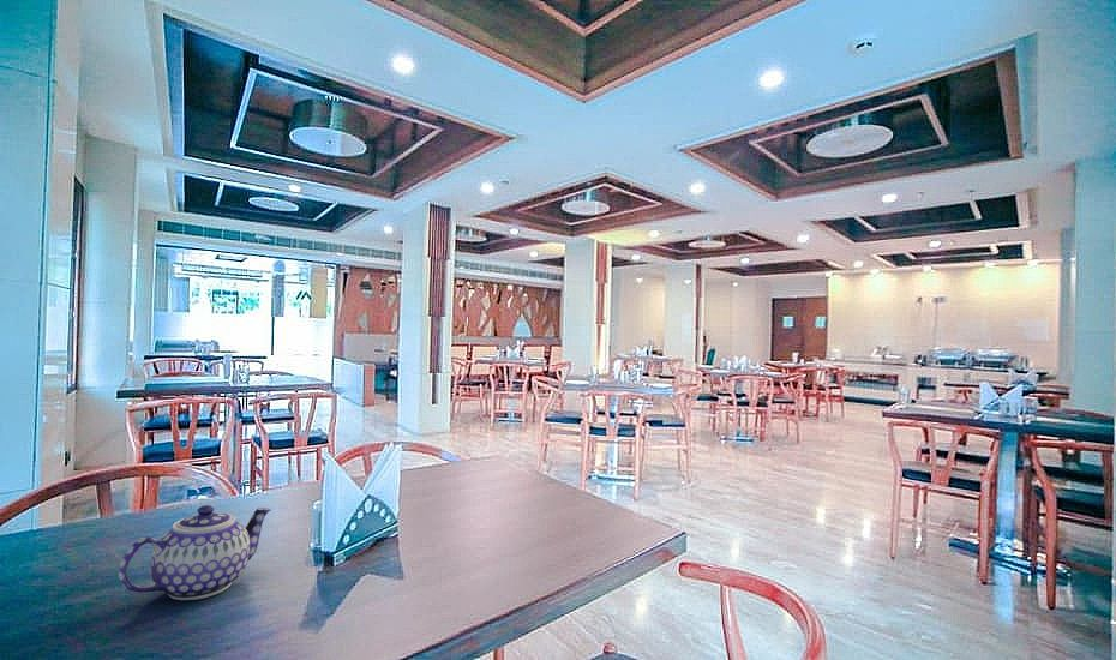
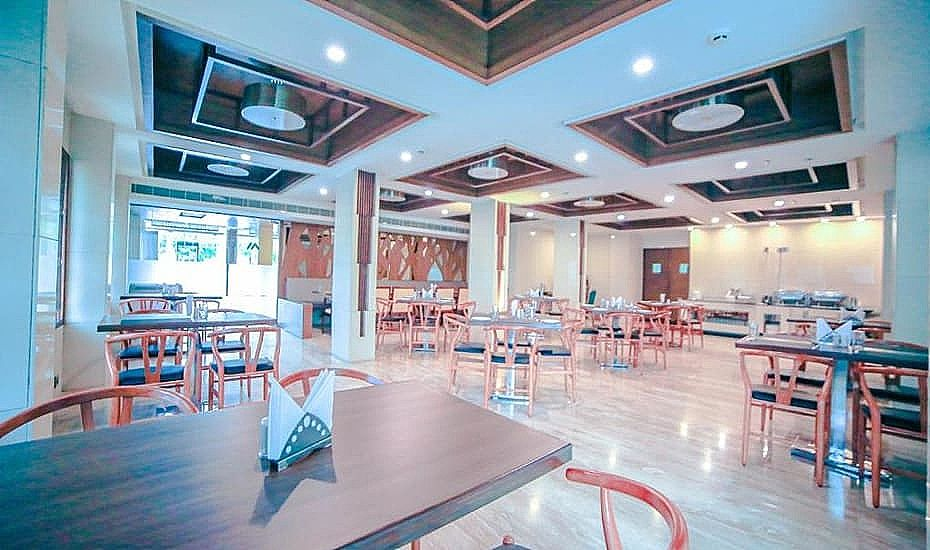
- teapot (203, 546)
